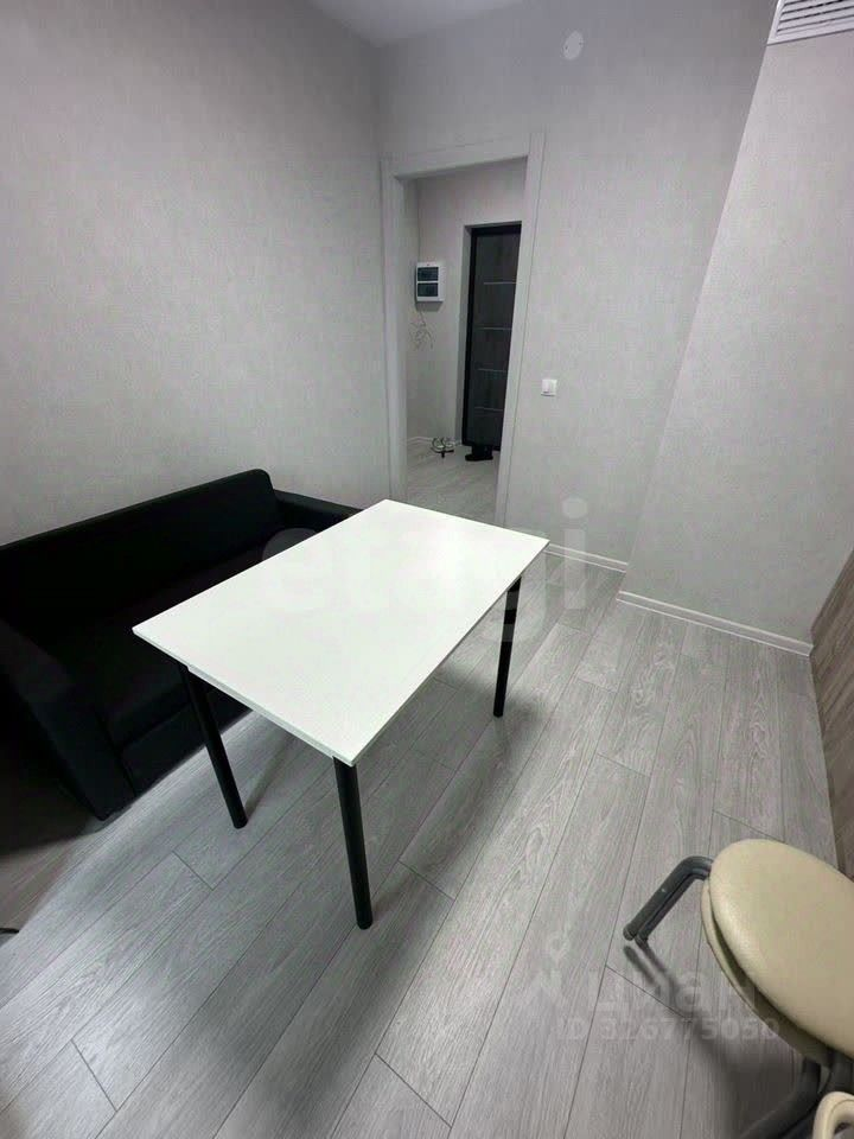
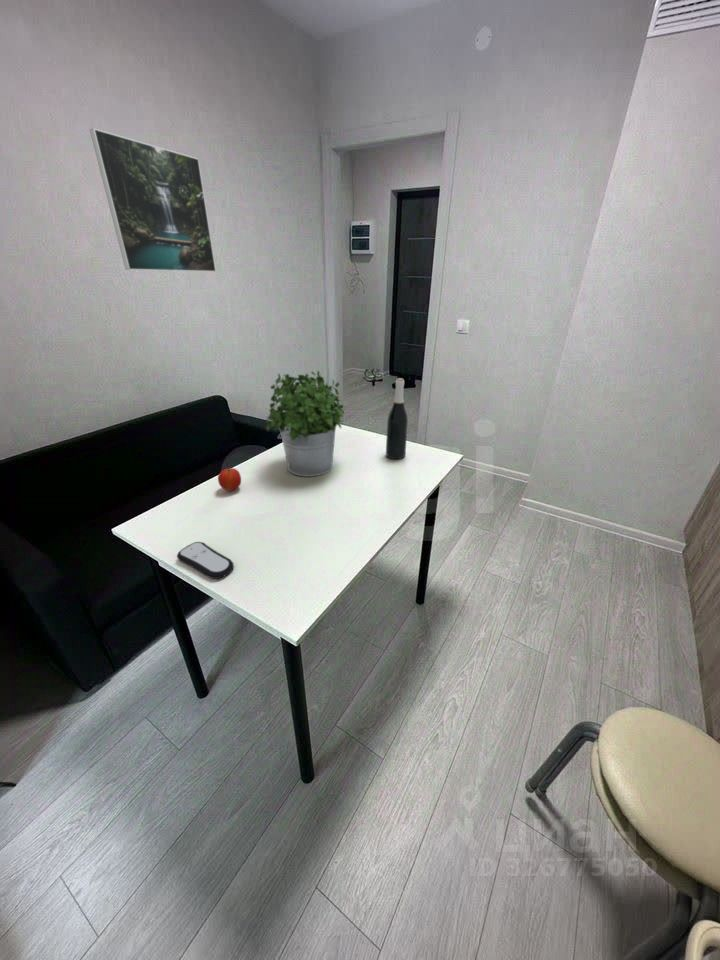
+ apple (229, 479)
+ remote control (206, 559)
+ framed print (163, 212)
+ wine bottle (397, 419)
+ potted plant (302, 422)
